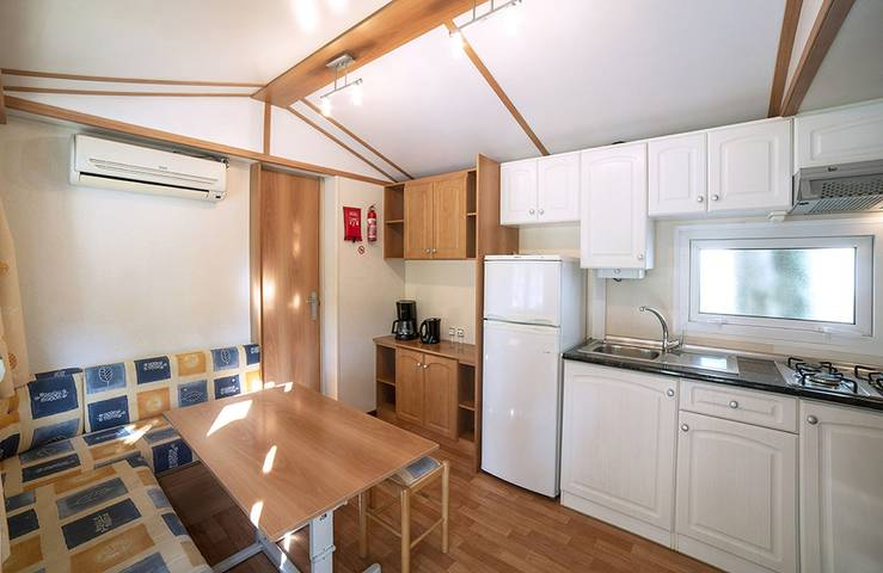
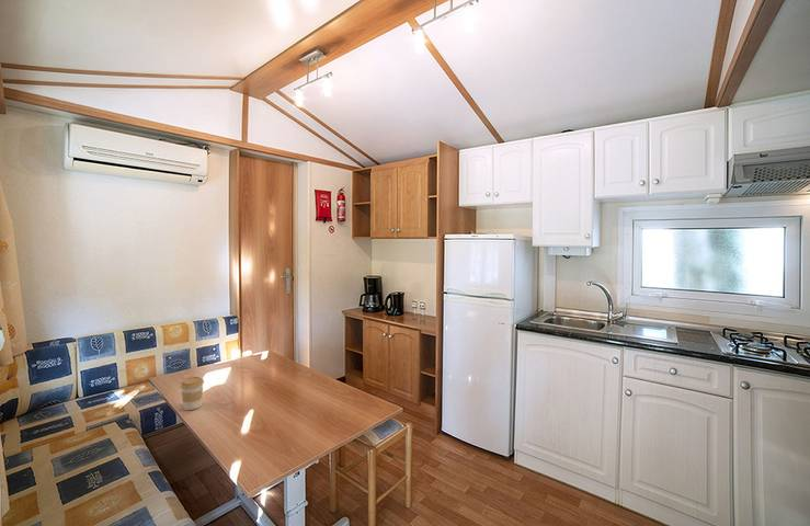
+ coffee cup (192, 392)
